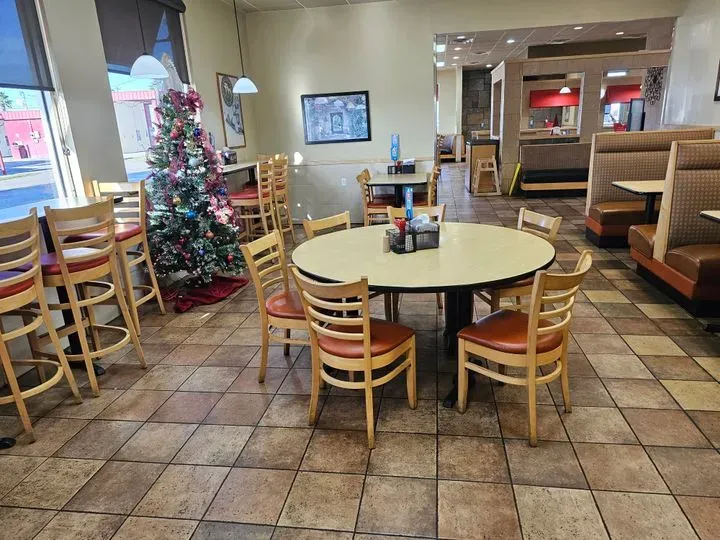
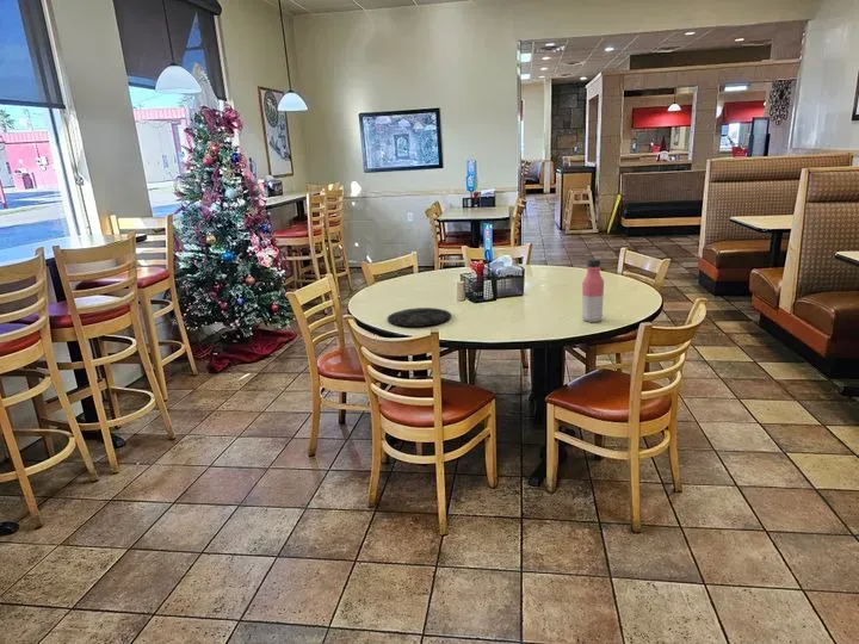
+ plate (419, 312)
+ water bottle (593, 290)
